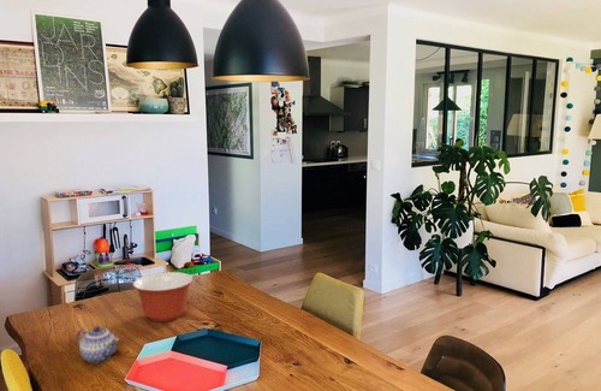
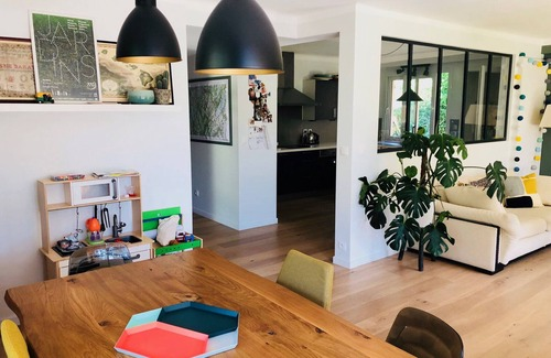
- teapot (97, 342)
- mixing bowl (163, 298)
